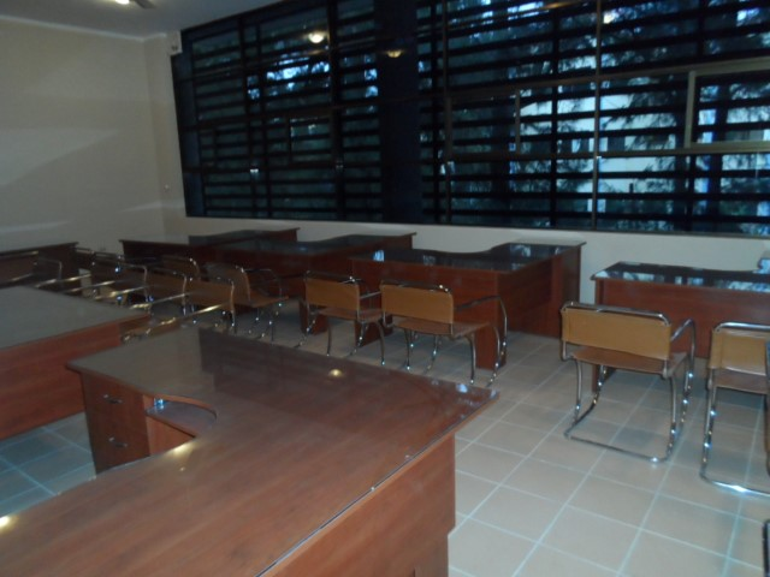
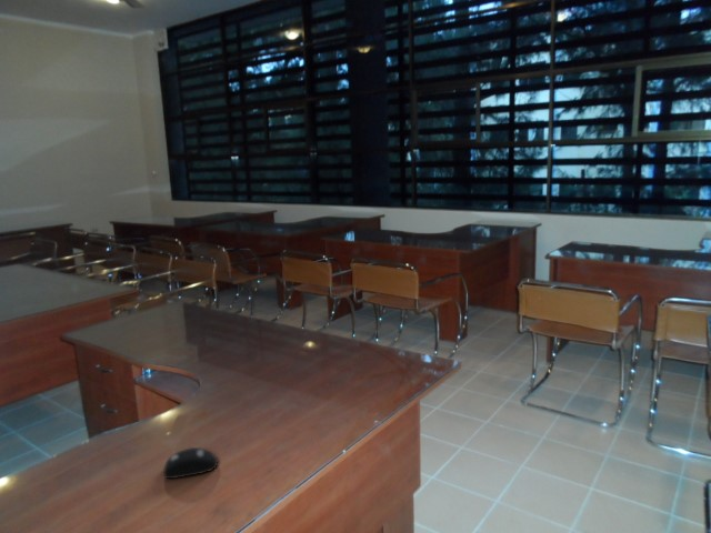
+ computer mouse (190, 461)
